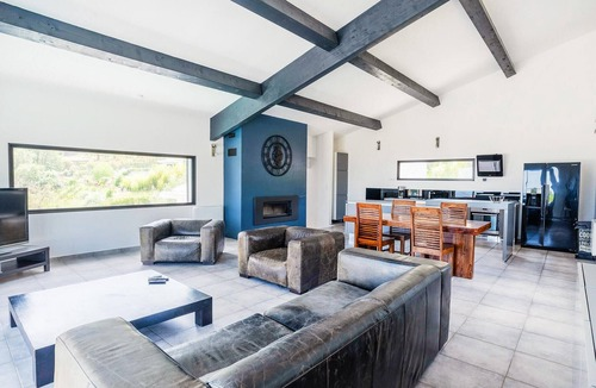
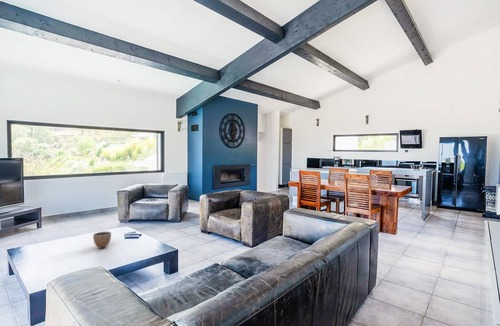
+ decorative bowl (102, 240)
